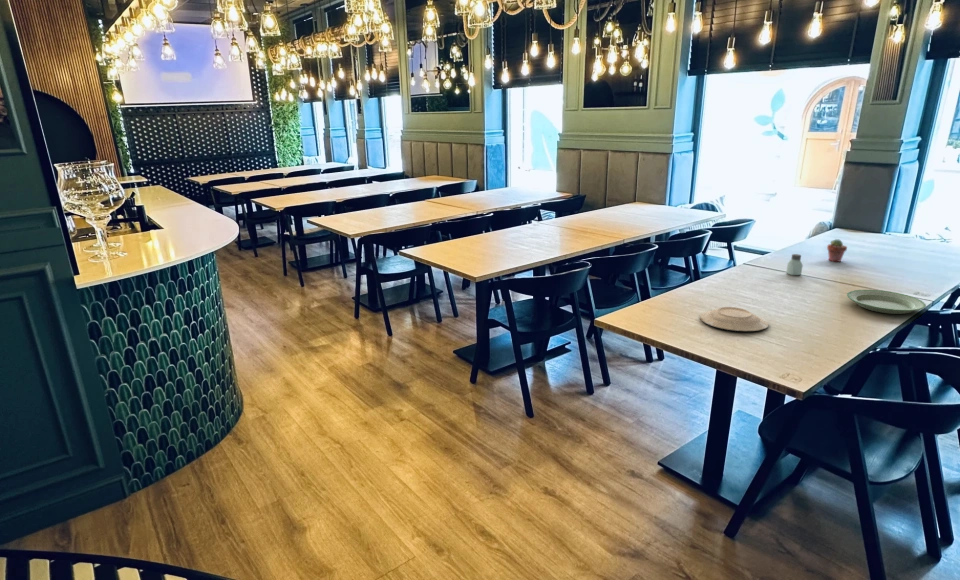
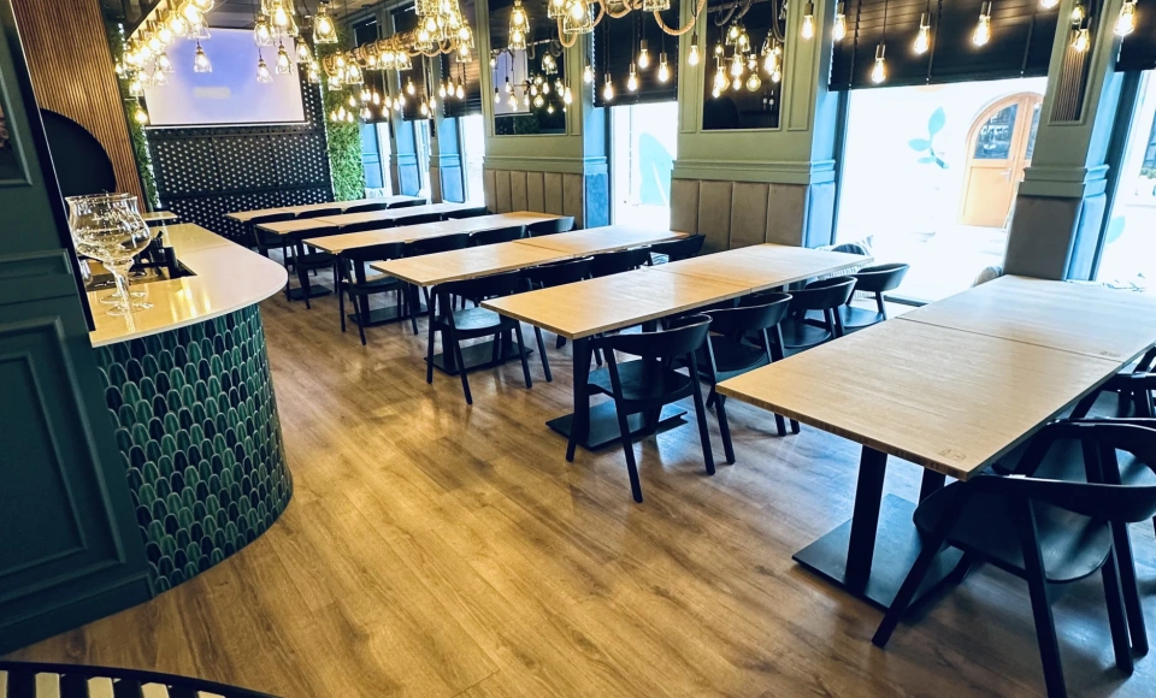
- saltshaker (795, 264)
- plate (884, 302)
- potted succulent (836, 250)
- plate (734, 316)
